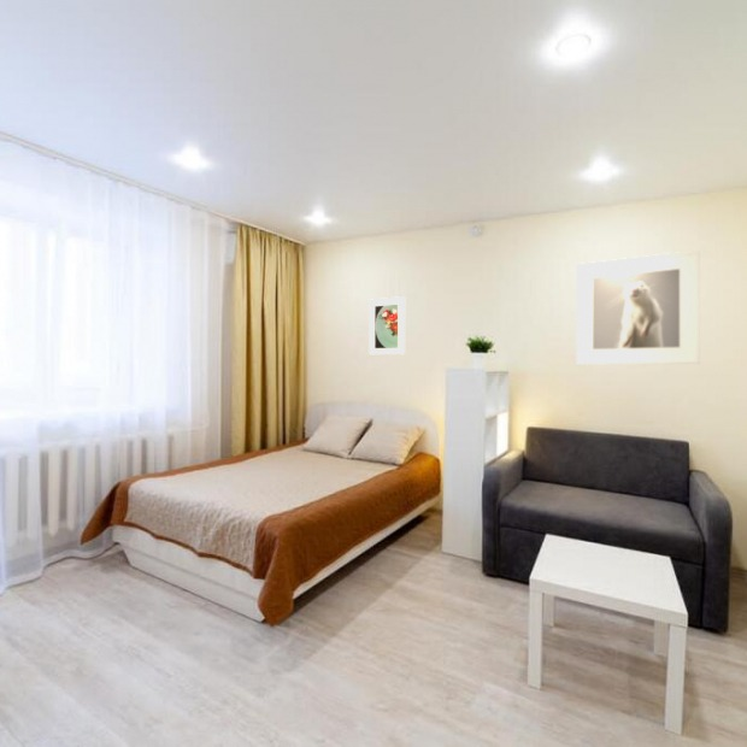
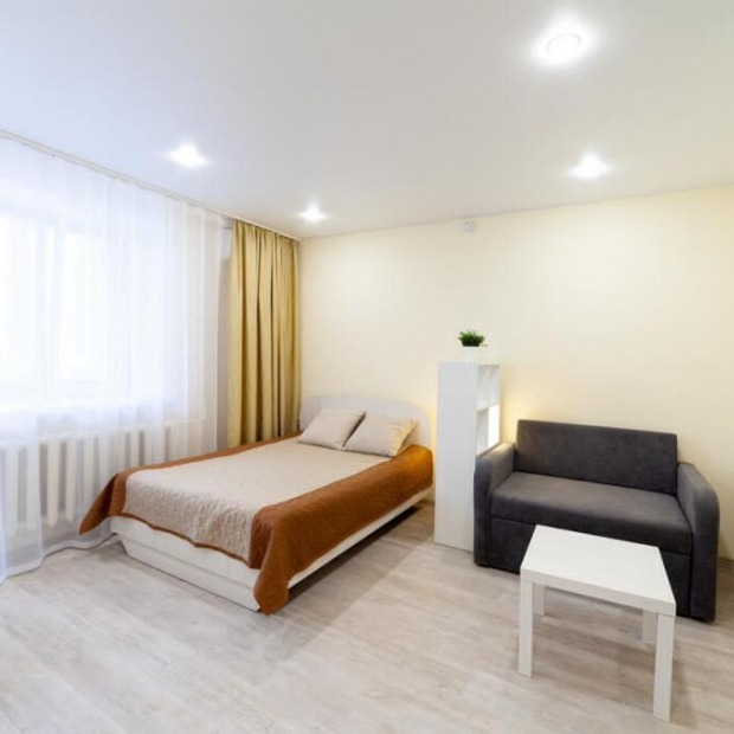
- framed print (634, 311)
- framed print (386, 327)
